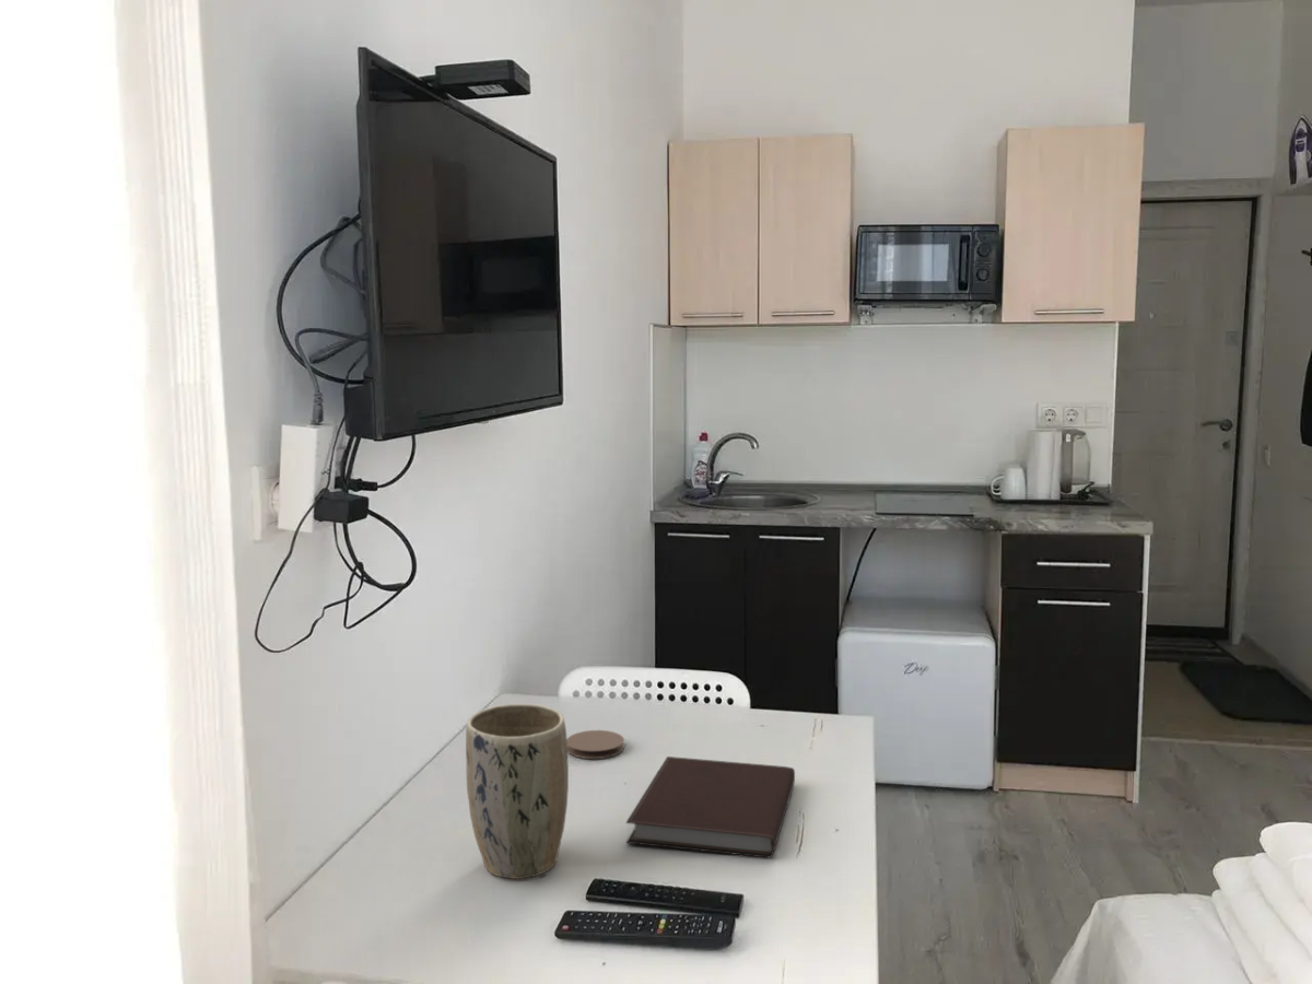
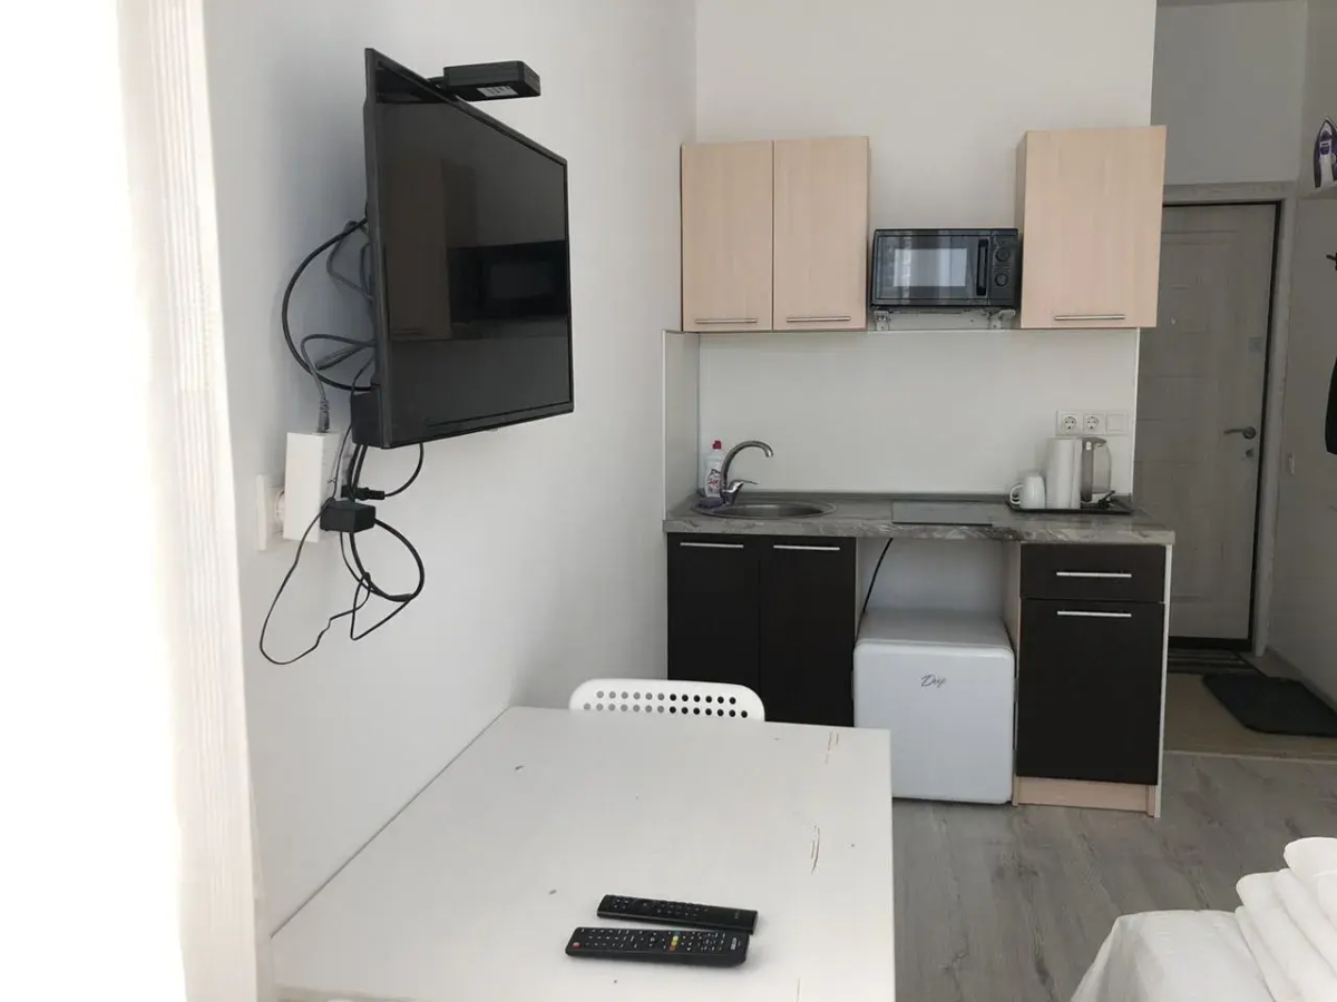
- plant pot (517, 790)
- coaster (595, 743)
- notebook (715, 803)
